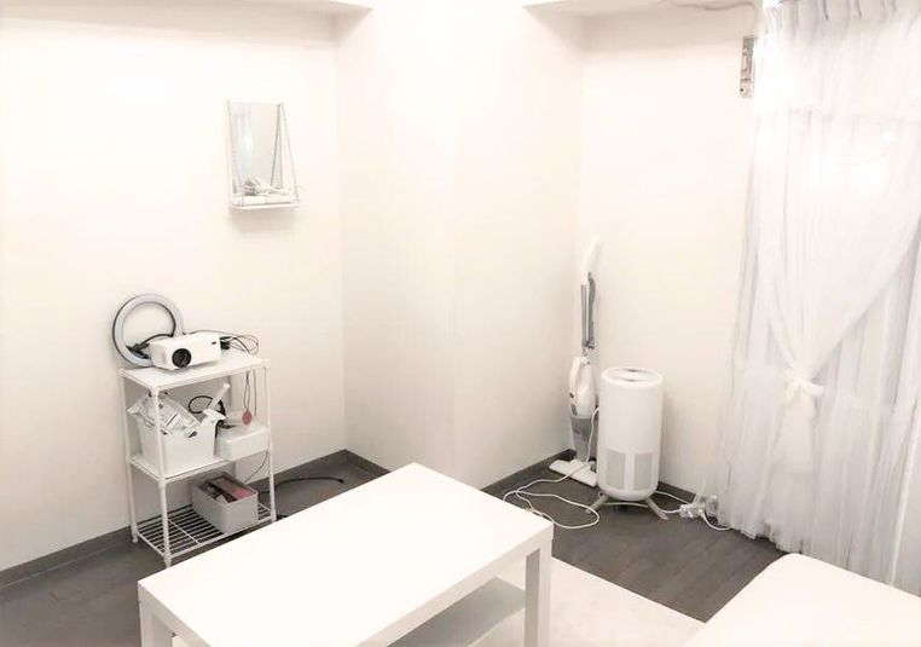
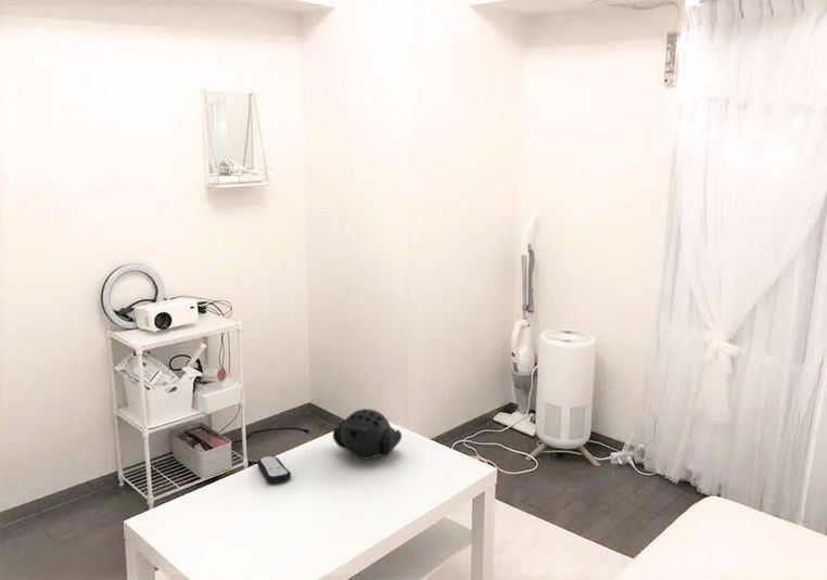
+ speaker (366, 434)
+ remote control (272, 468)
